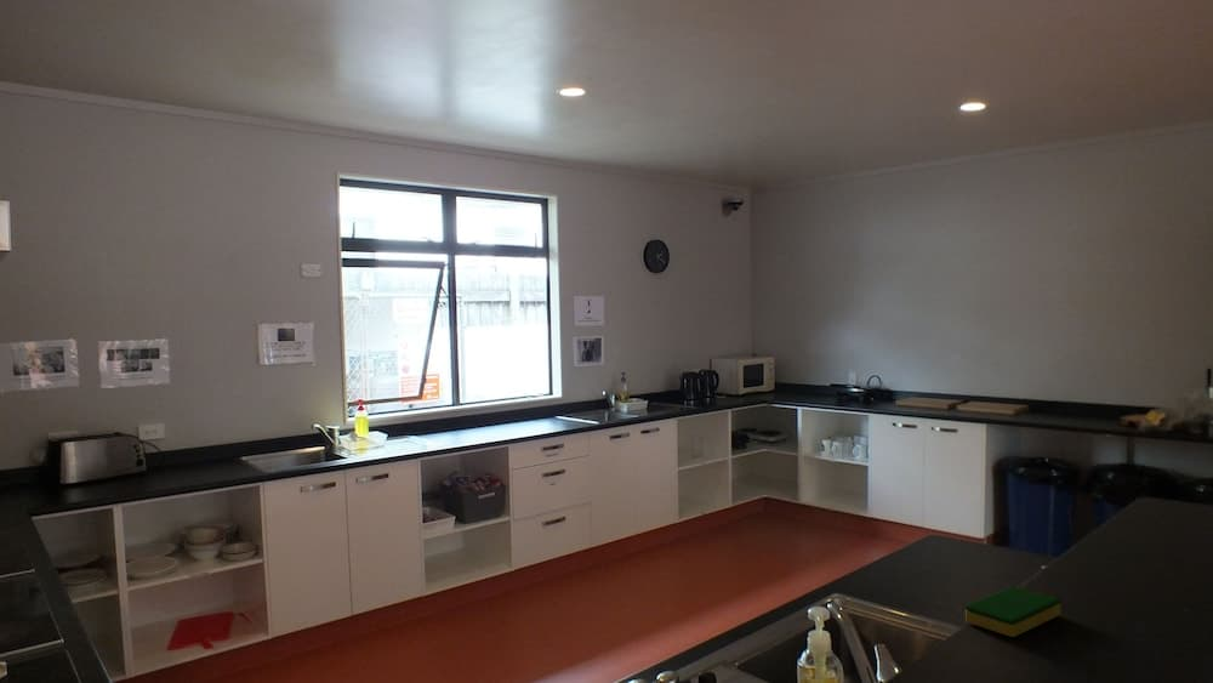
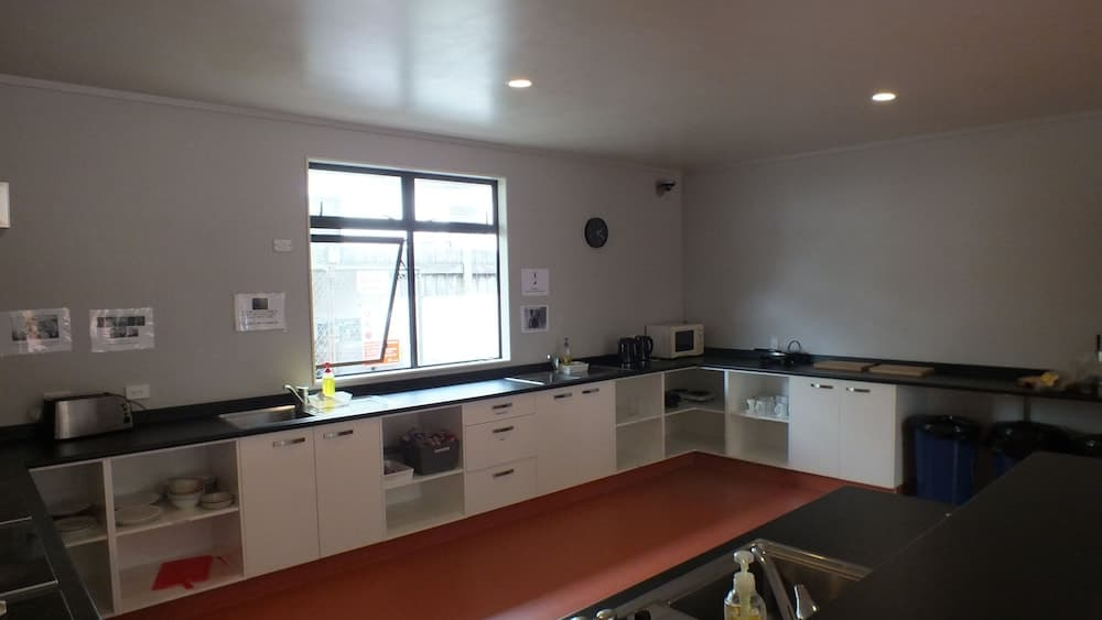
- dish sponge (1013, 610)
